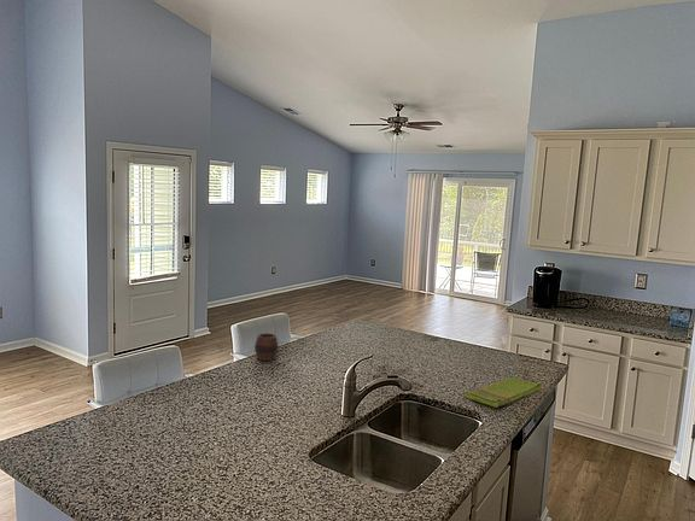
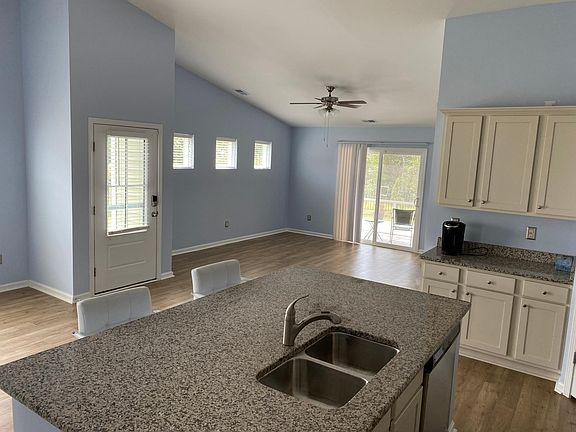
- cup (265, 346)
- dish towel (503, 390)
